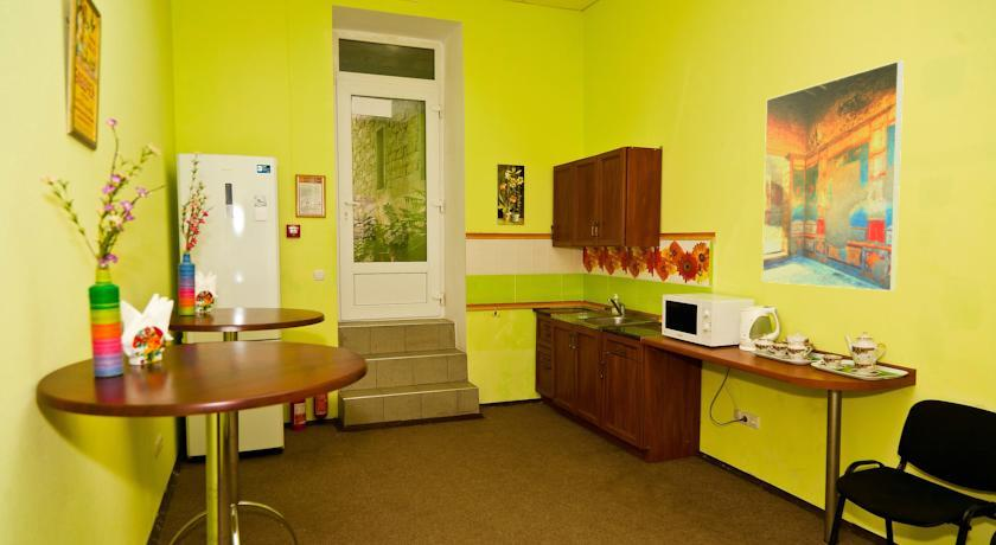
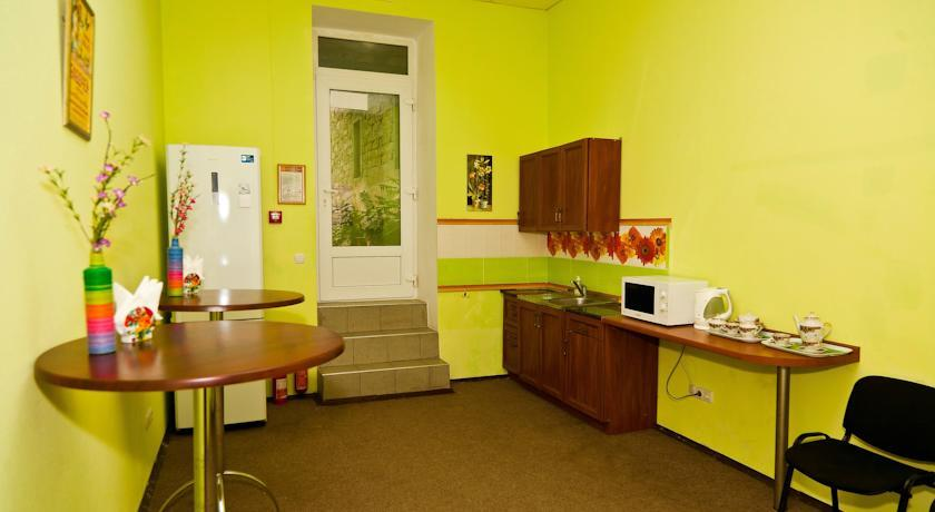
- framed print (824, 185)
